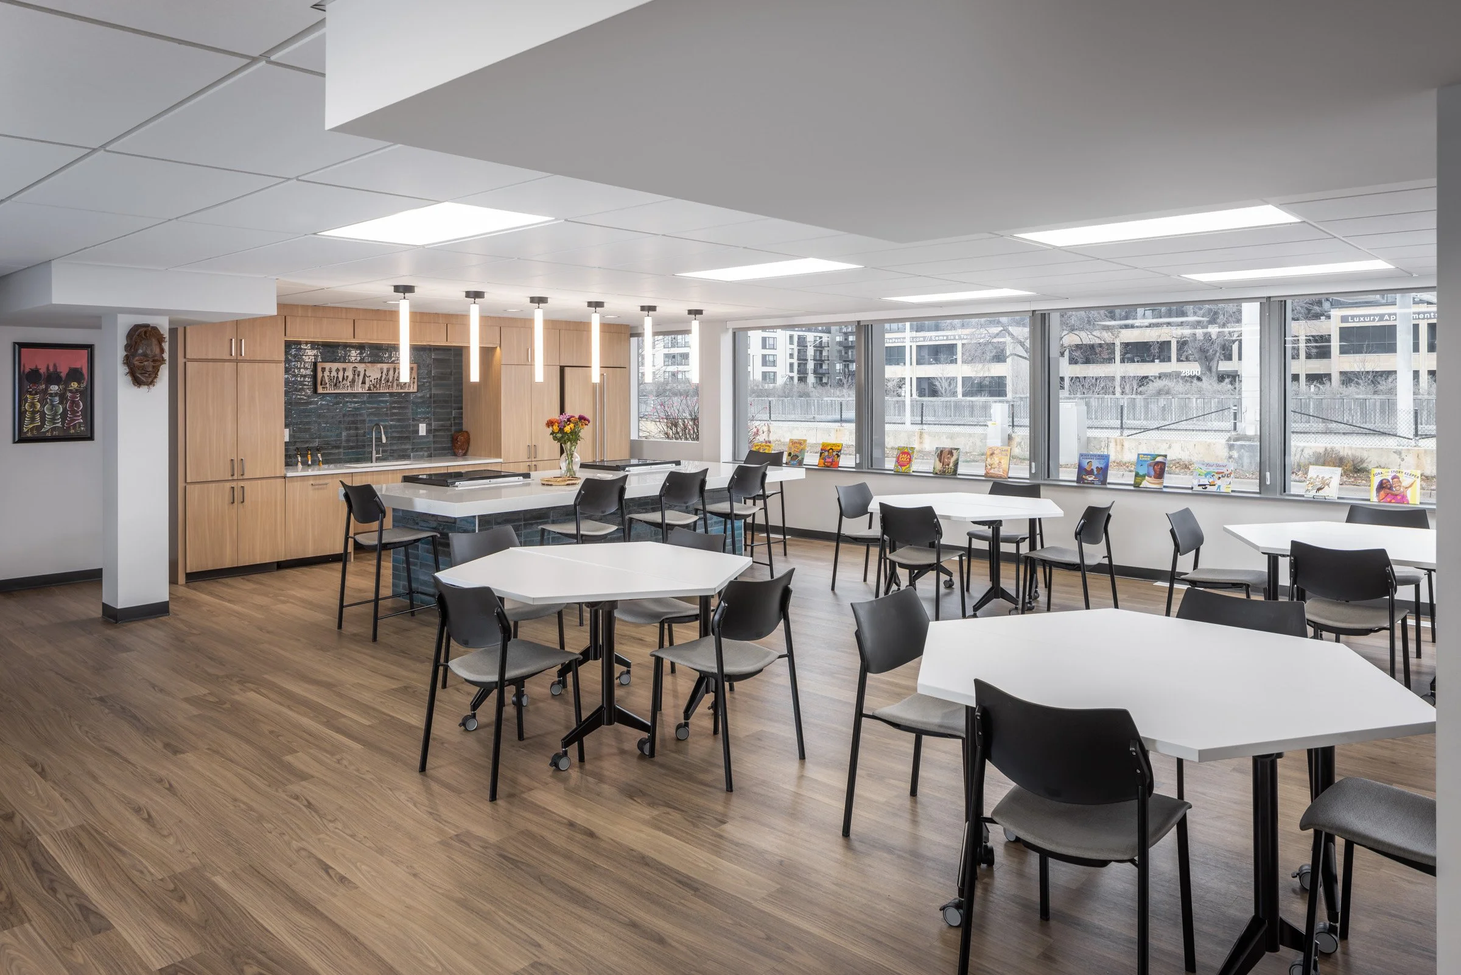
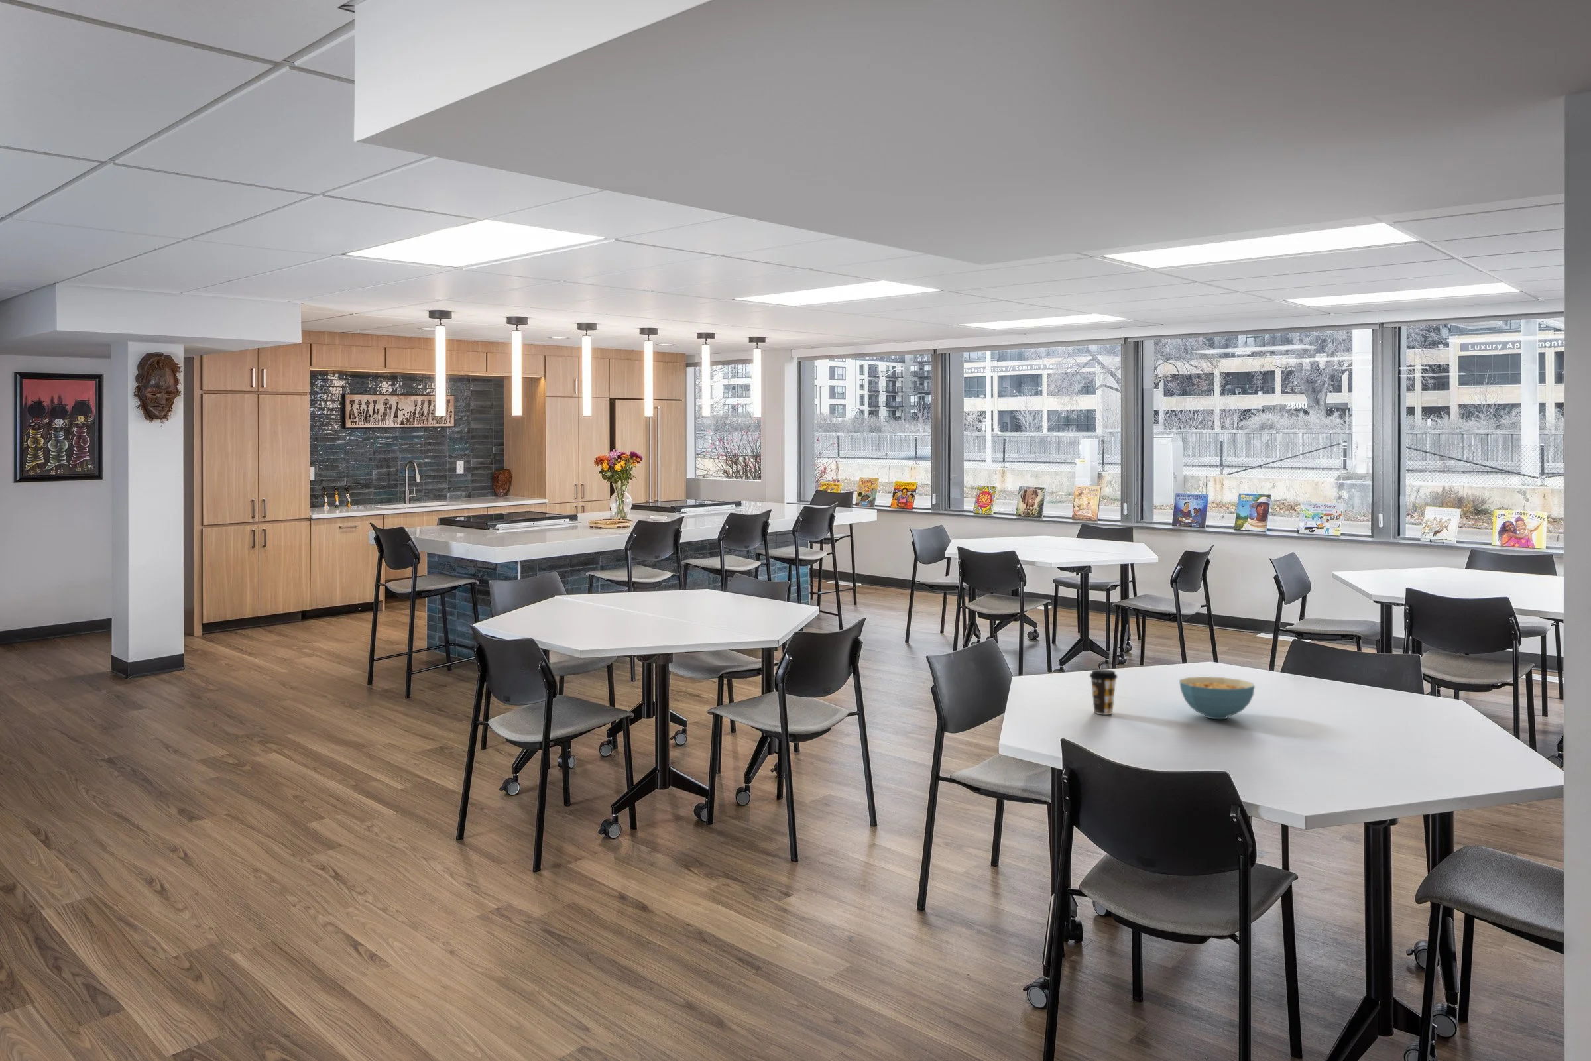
+ cereal bowl (1215, 700)
+ coffee cup (1103, 692)
